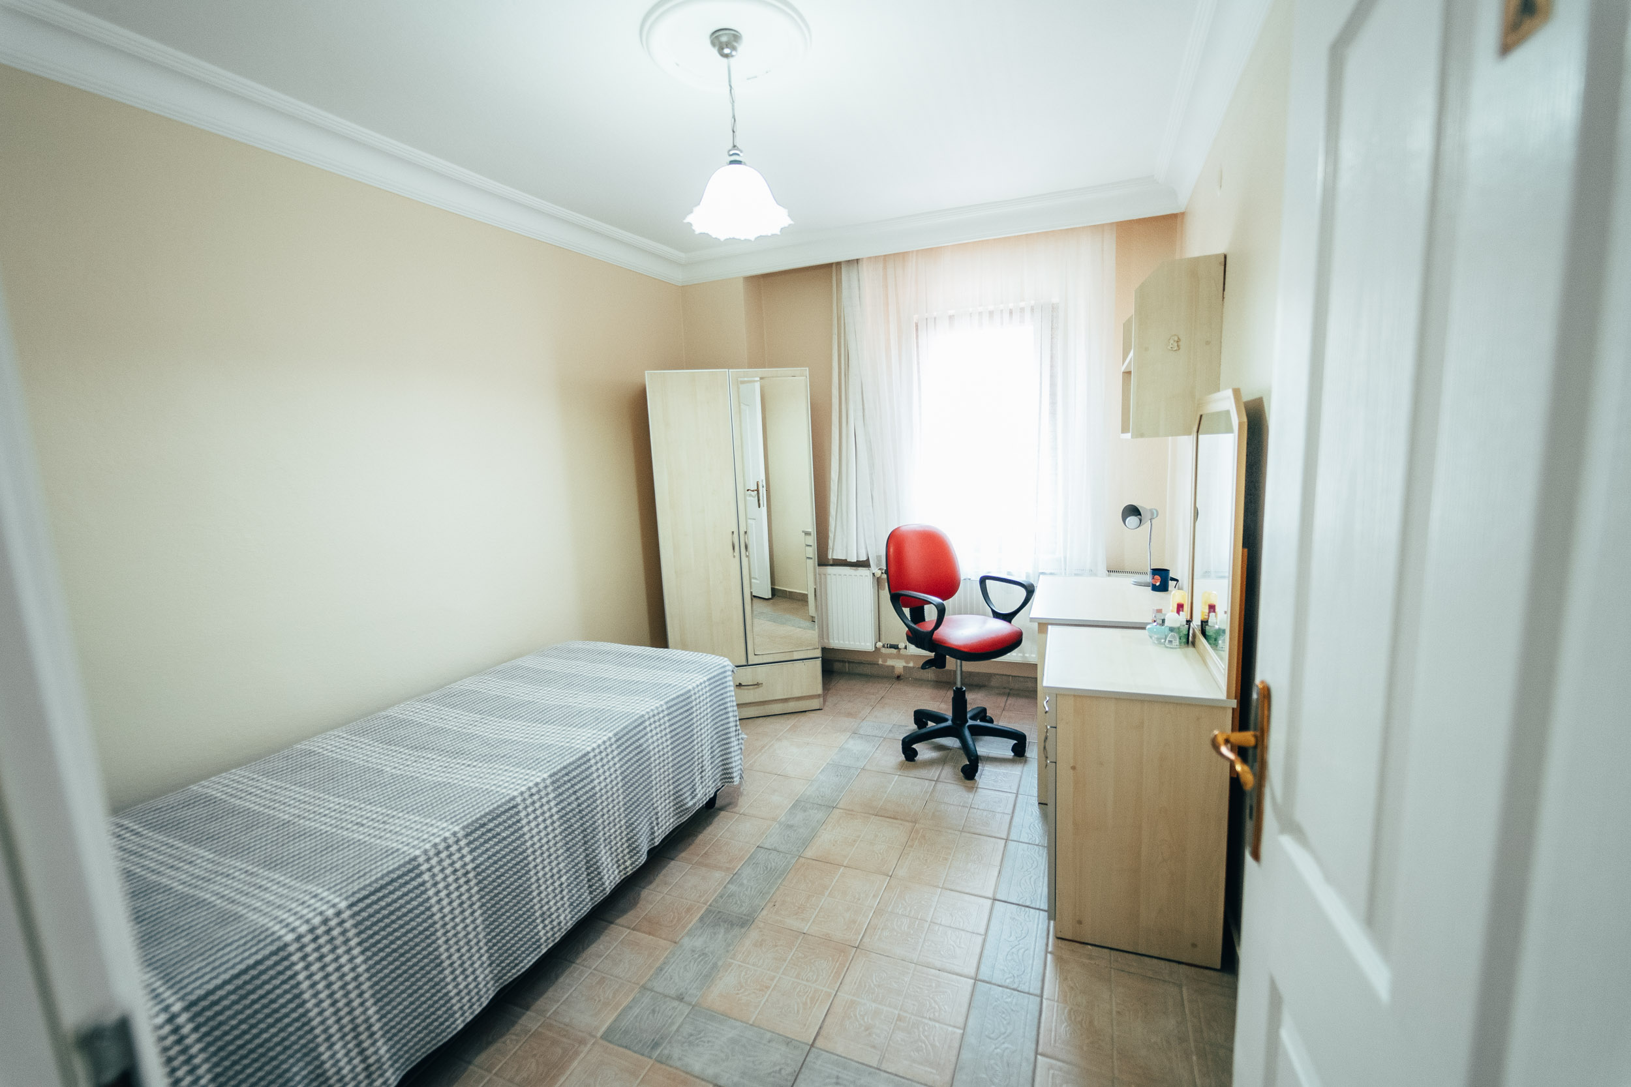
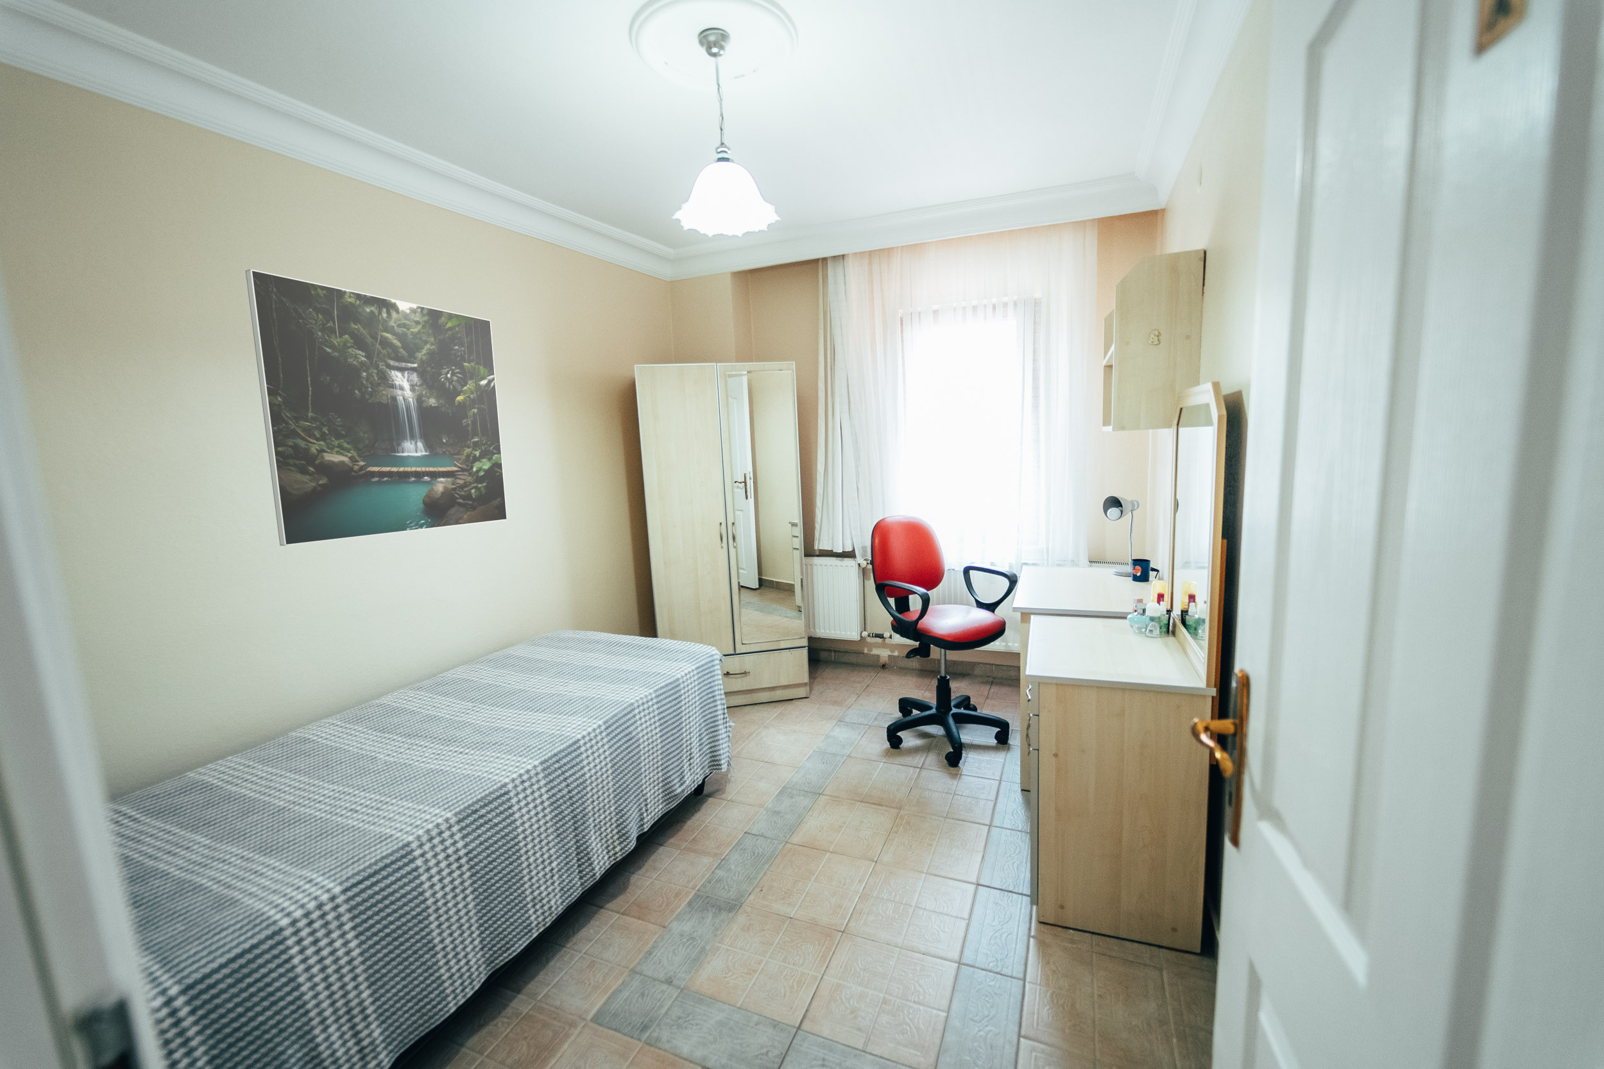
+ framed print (400, 416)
